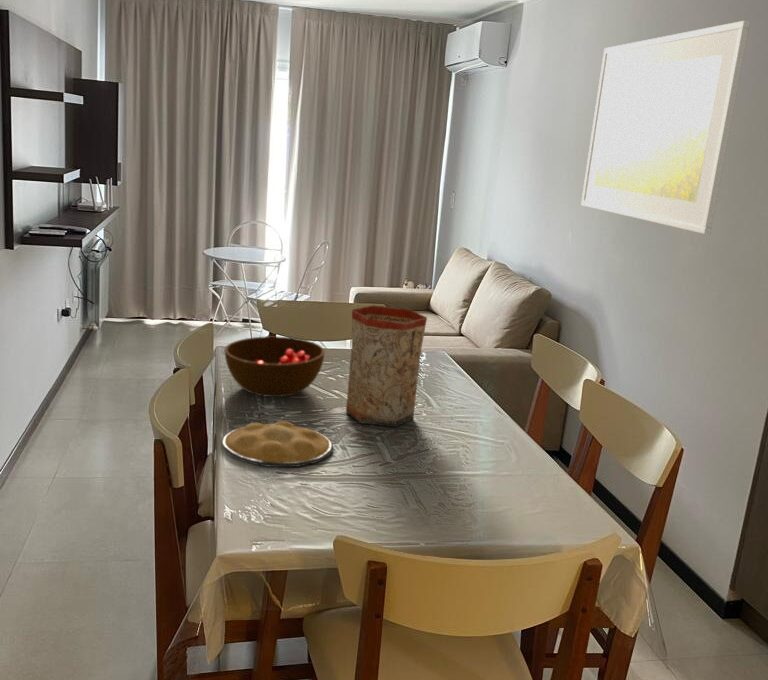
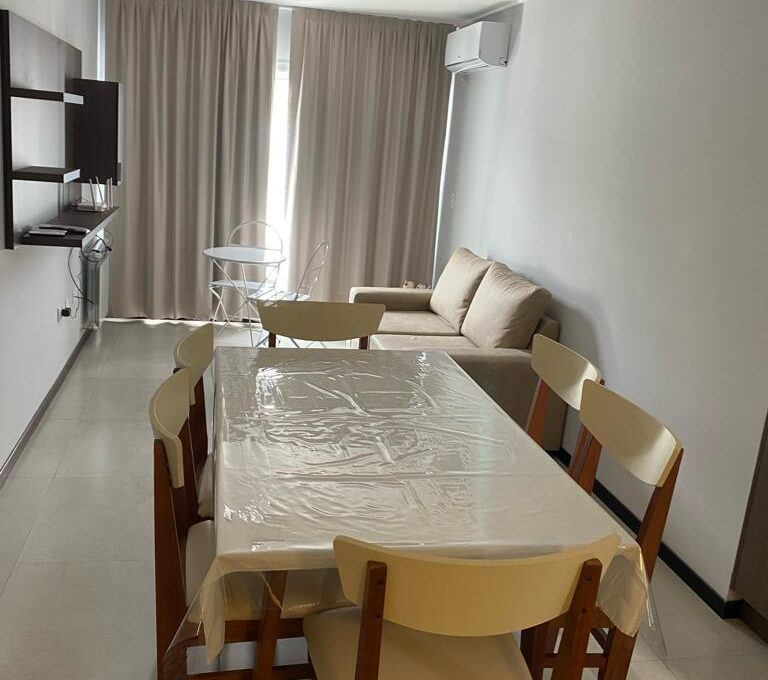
- plate (278, 436)
- vase (384, 365)
- bowl (273, 368)
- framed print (650, 129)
